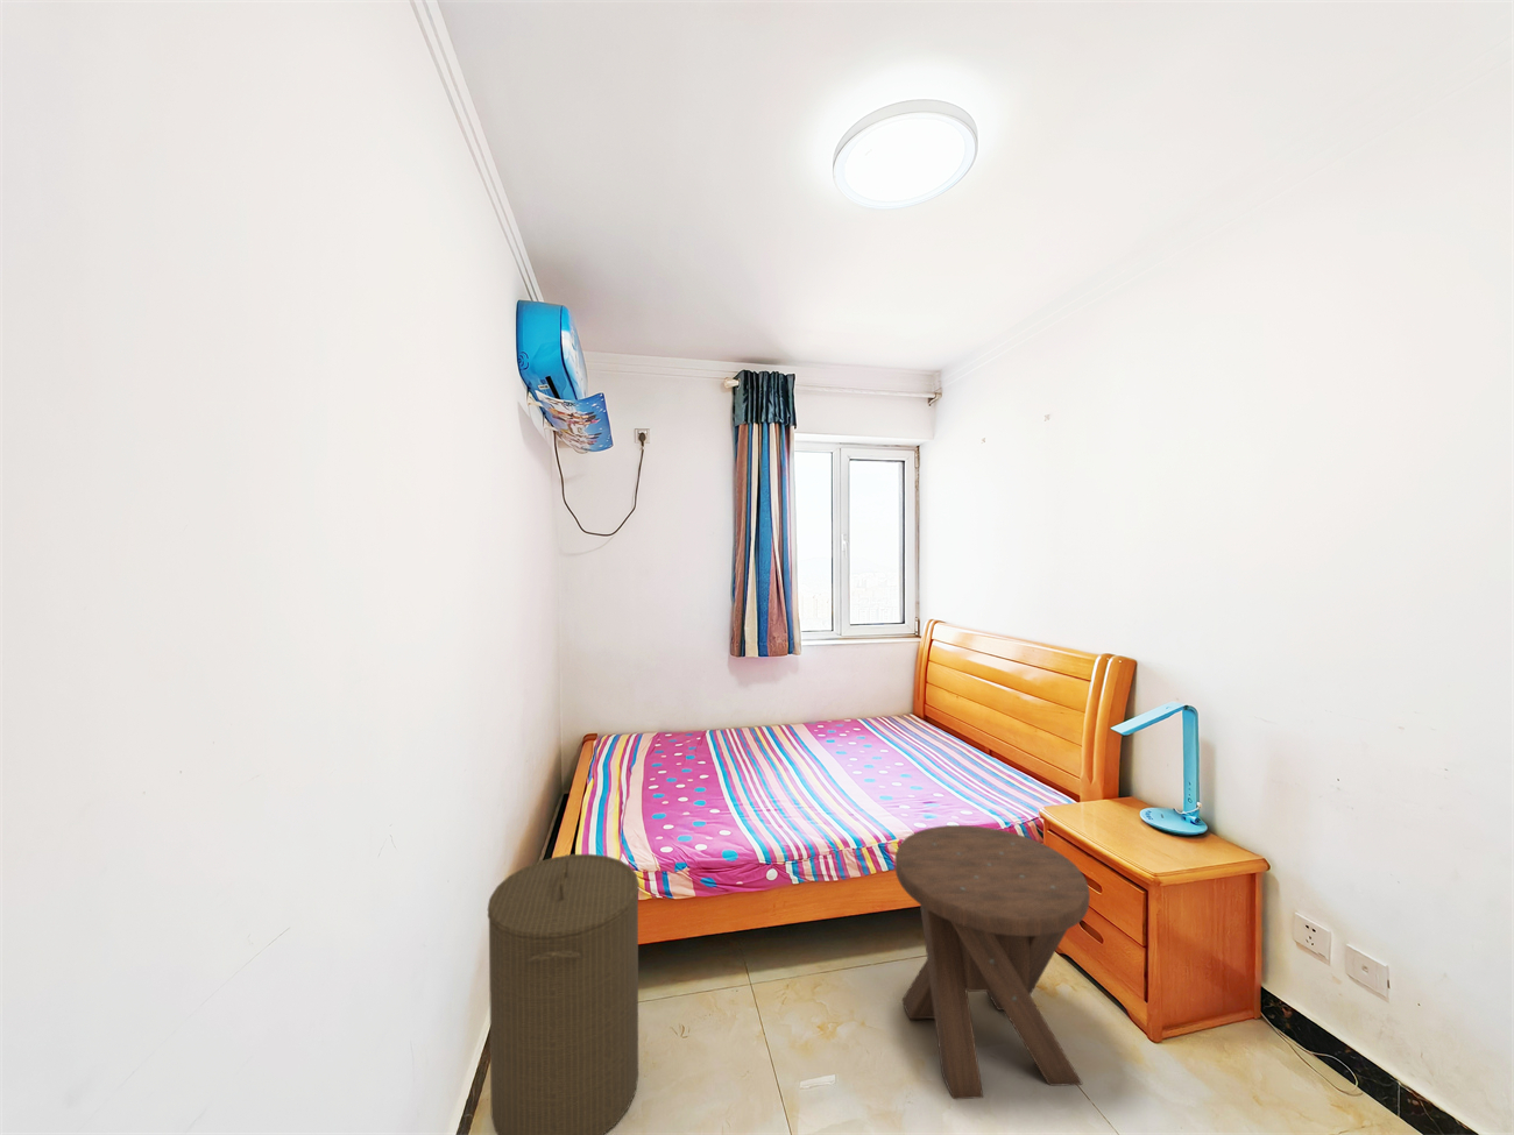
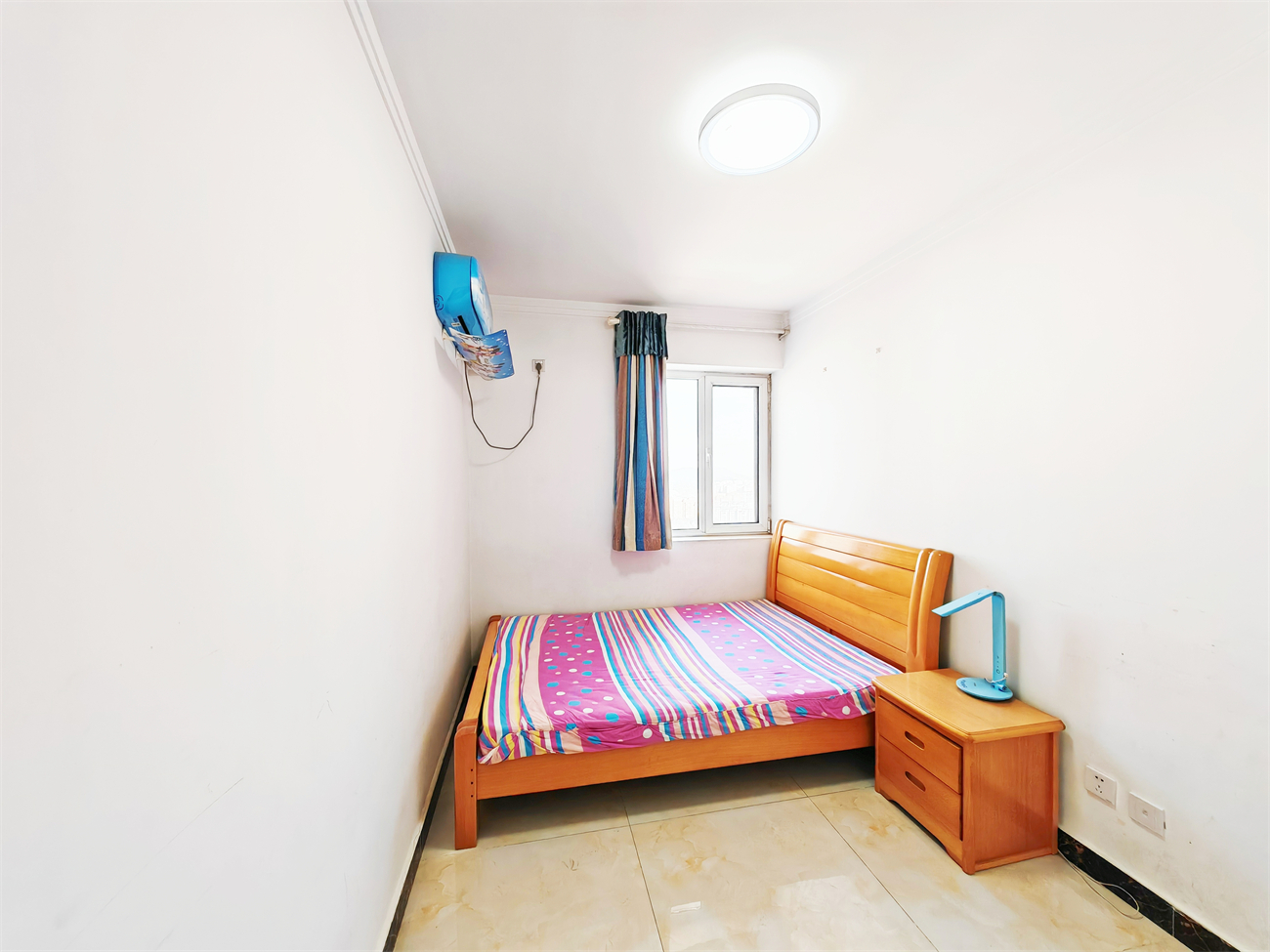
- music stool (985, 953)
- laundry hamper (566, 973)
